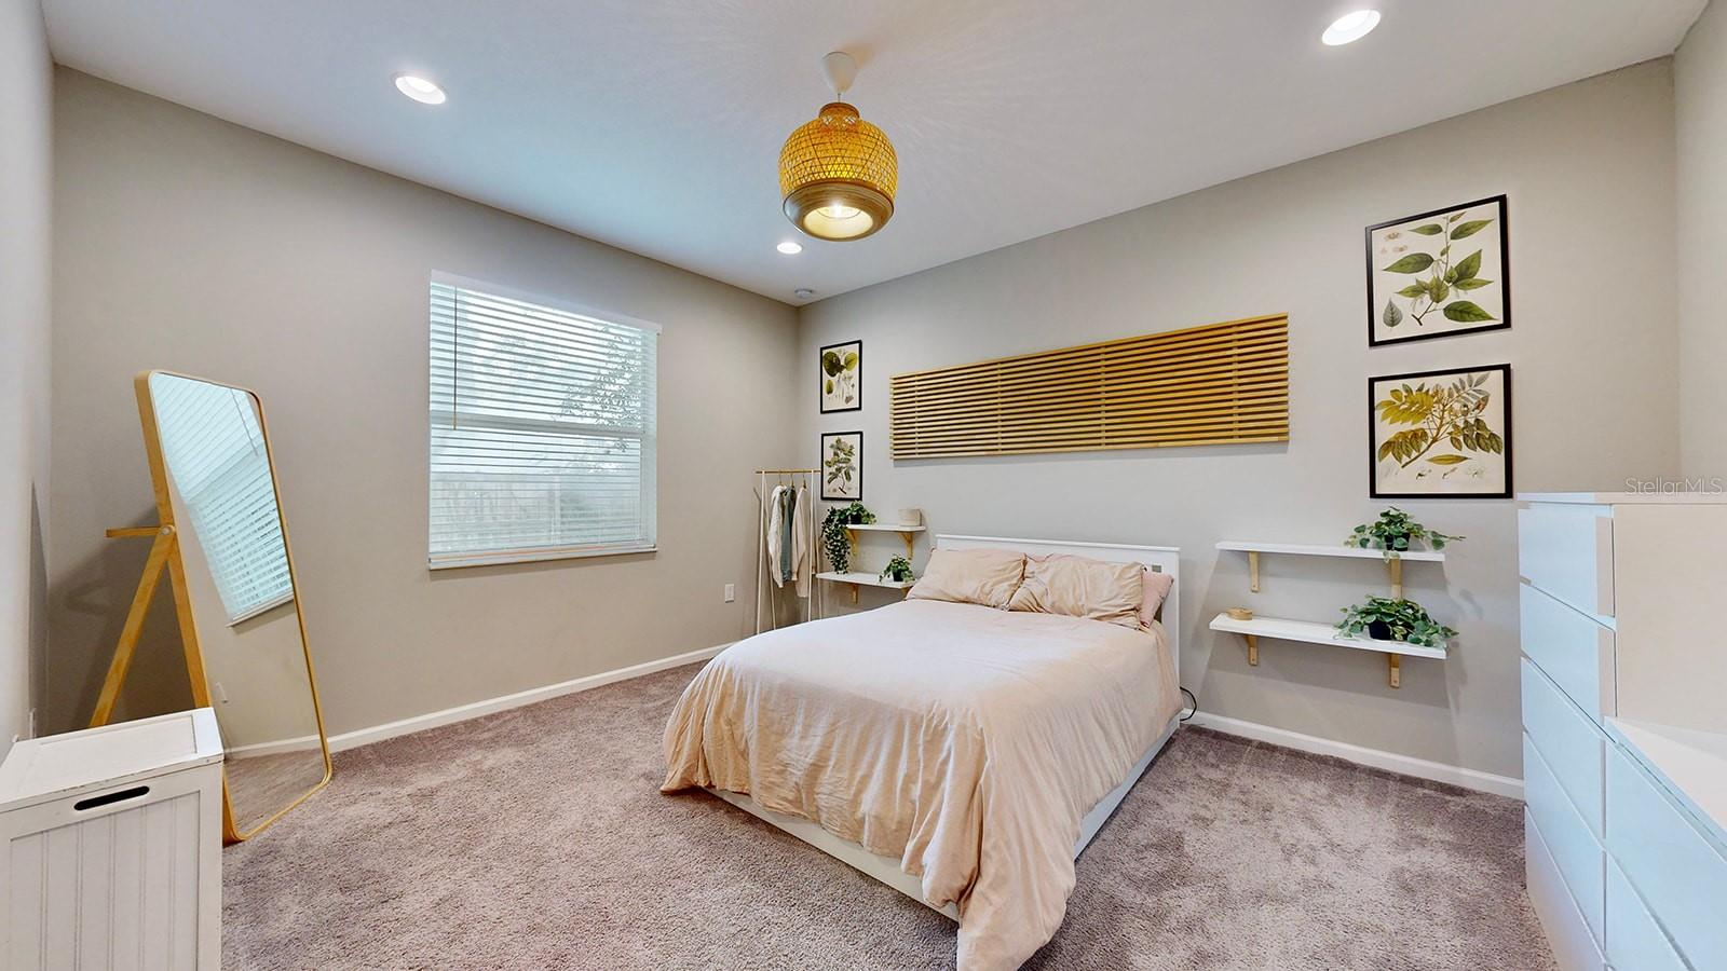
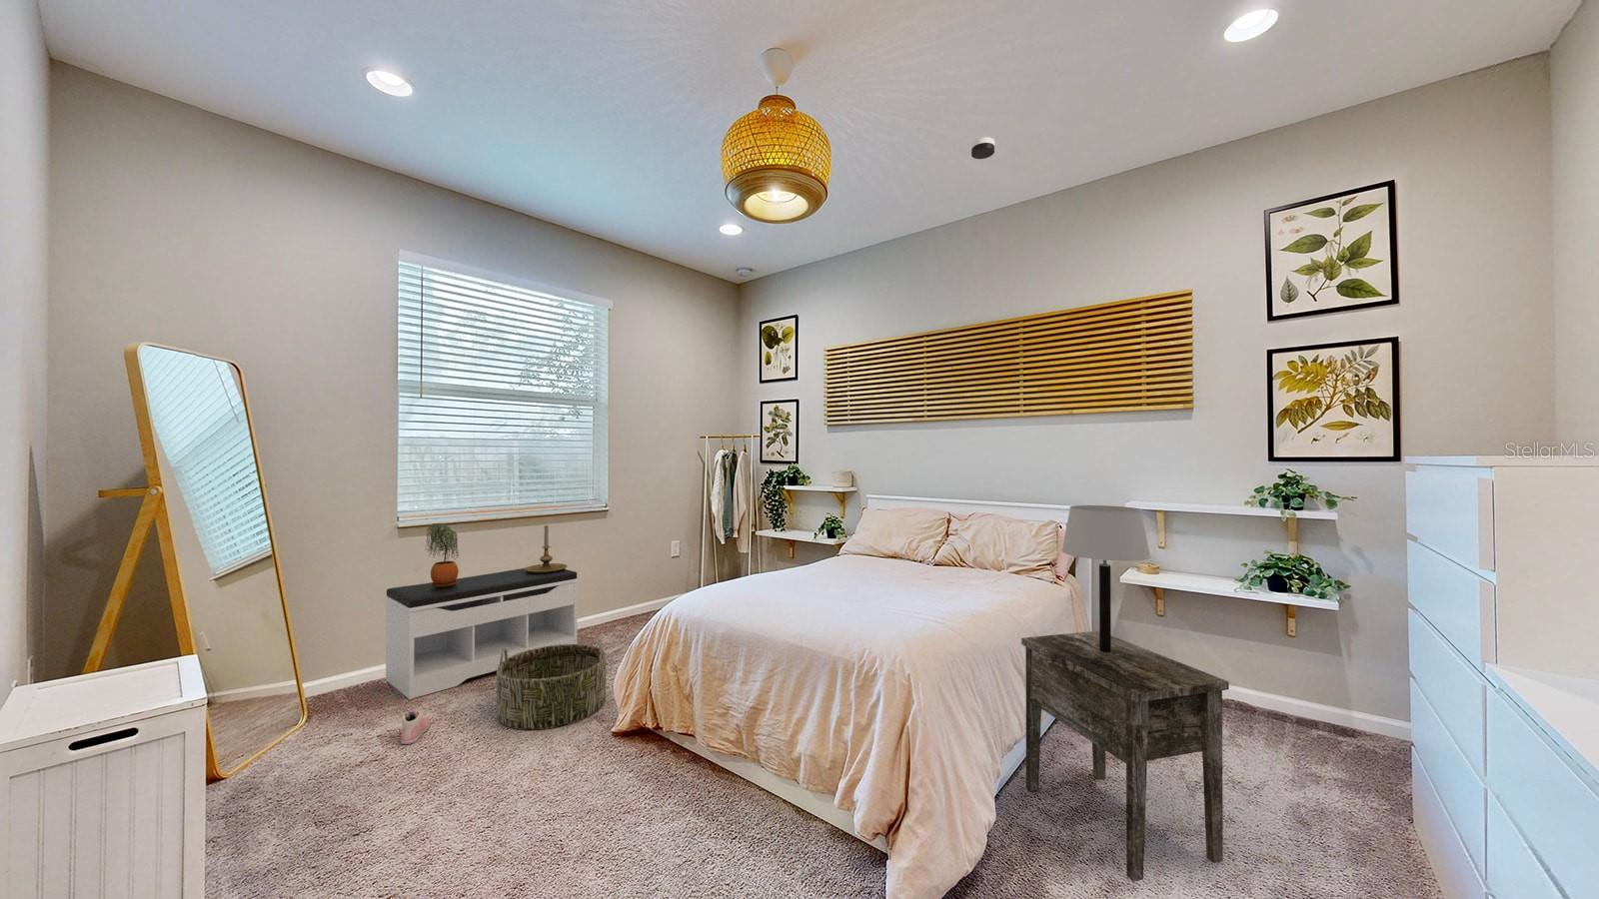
+ bench (488, 621)
+ basket (552, 675)
+ table lamp (1105, 578)
+ side table (1115, 738)
+ candle holder (546, 548)
+ potted plant (443, 553)
+ smoke detector (983, 148)
+ sneaker (416, 719)
